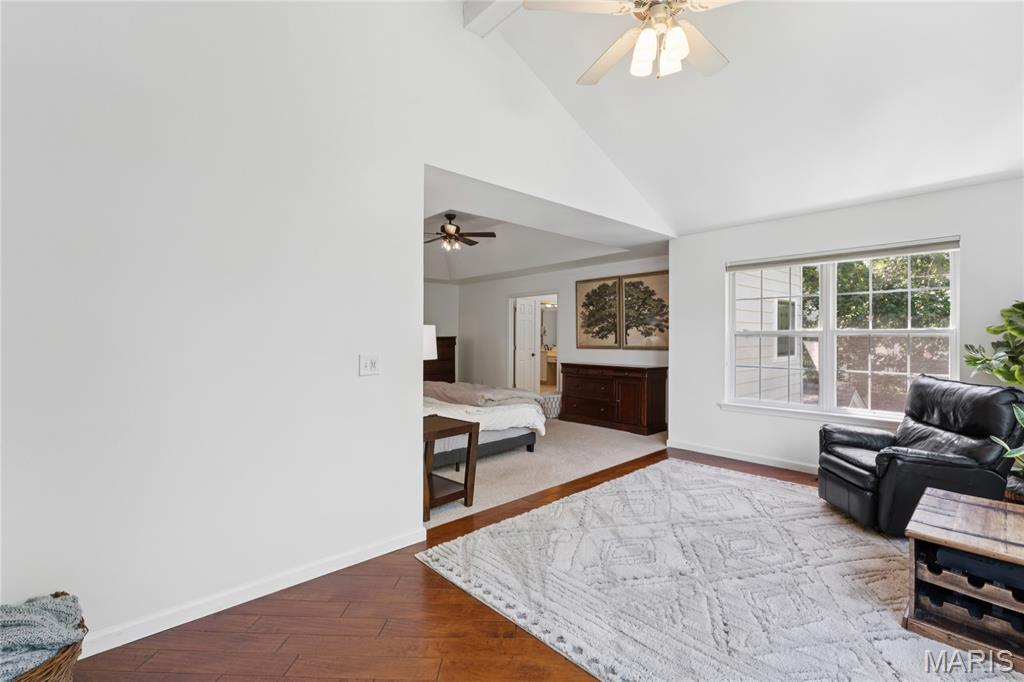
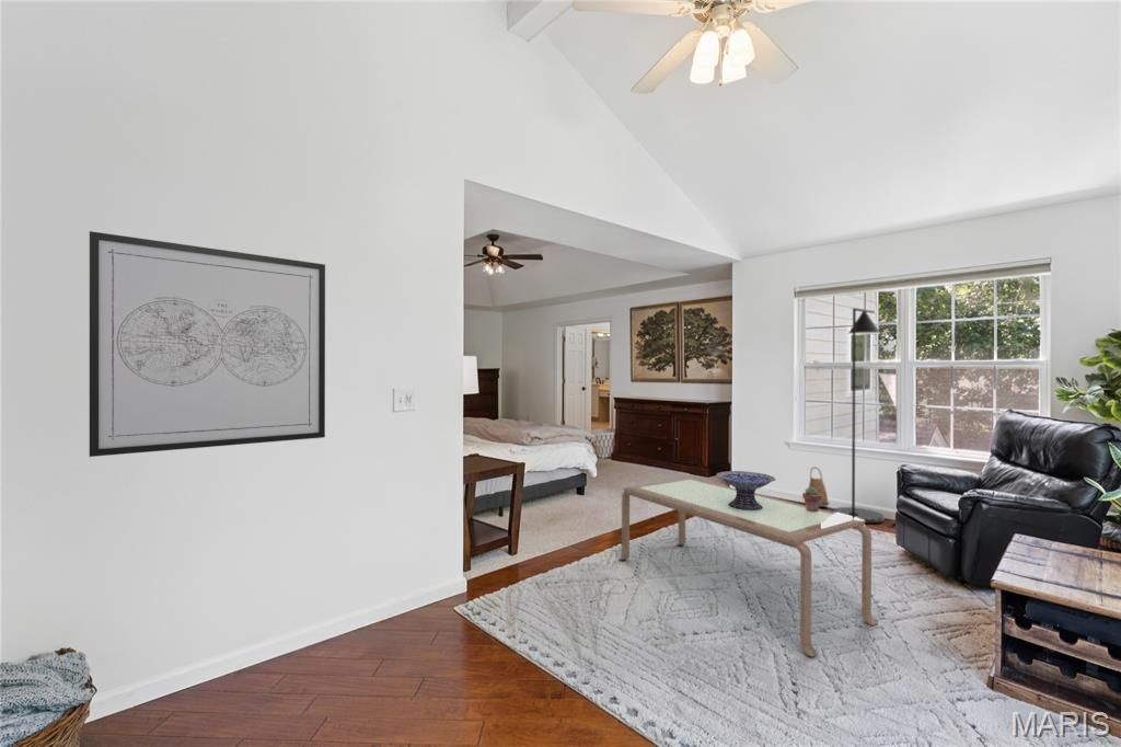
+ wall art (221, 347)
+ floor lamp (854, 412)
+ decorative bowl (744, 491)
+ coffee table (733, 528)
+ basket (818, 487)
+ potted succulent (811, 498)
